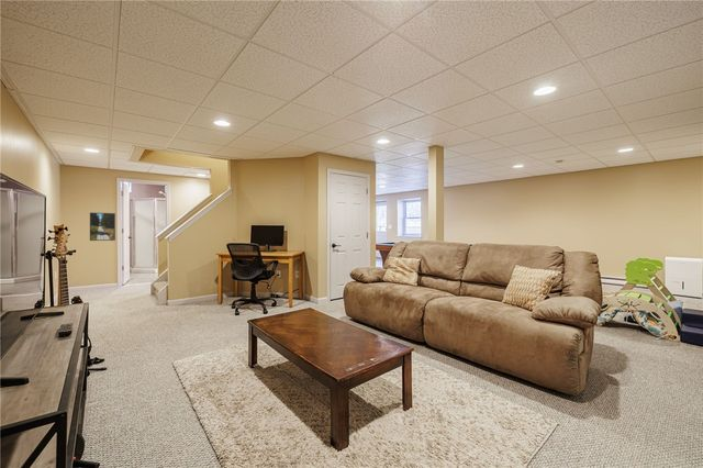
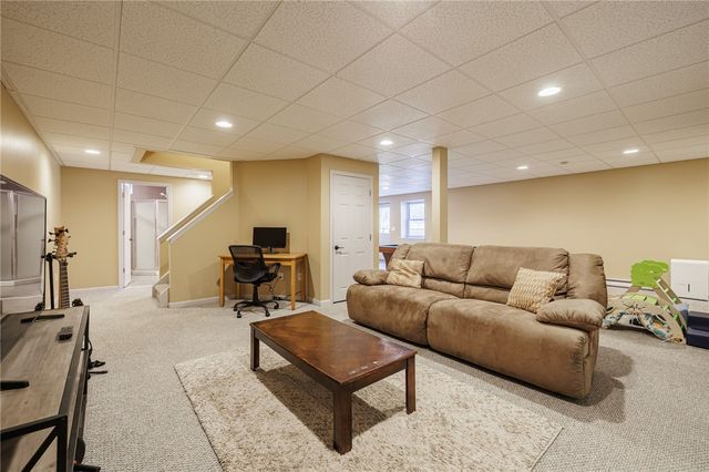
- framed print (102, 226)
